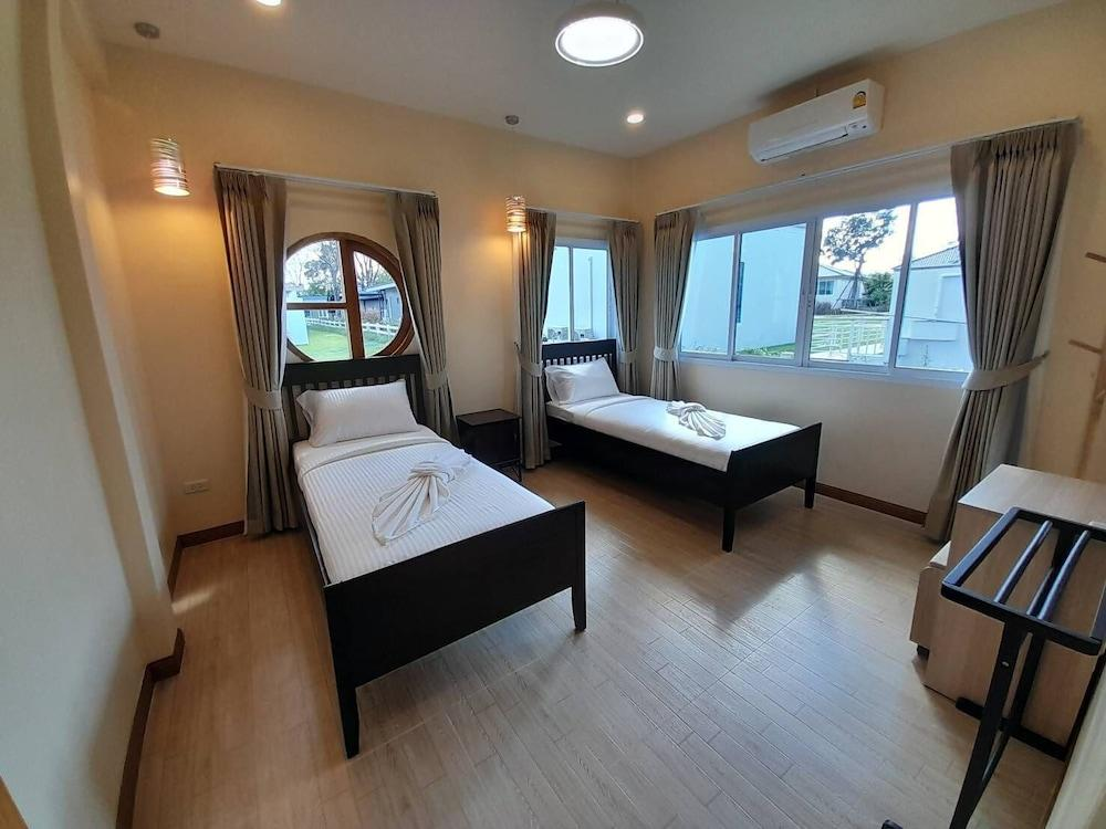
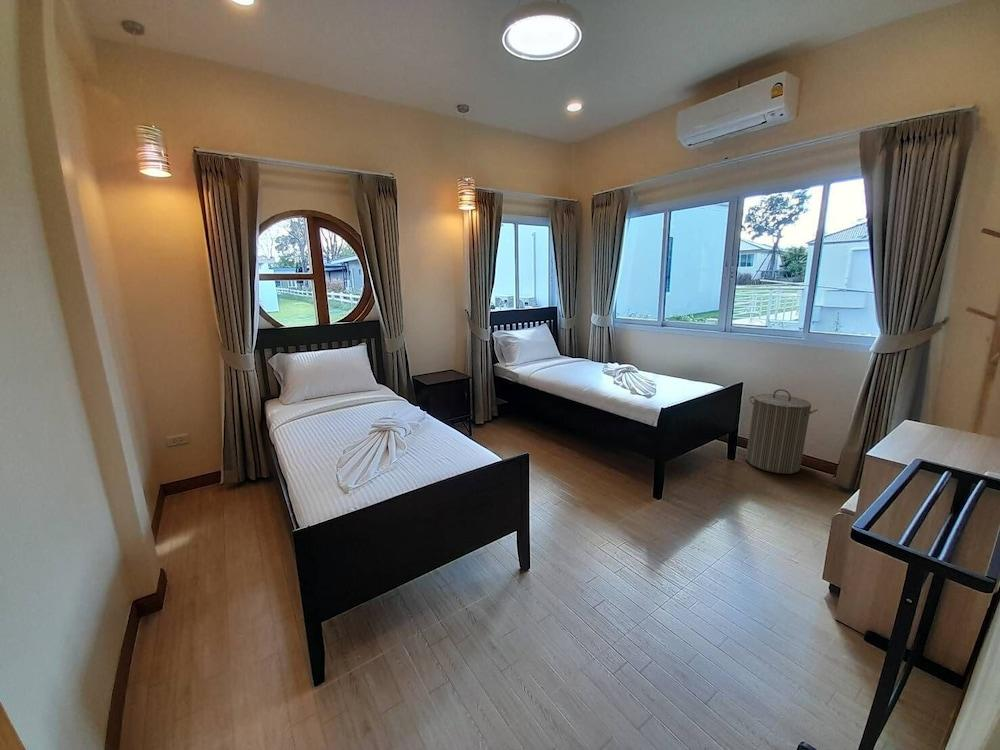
+ laundry hamper (777, 427)
